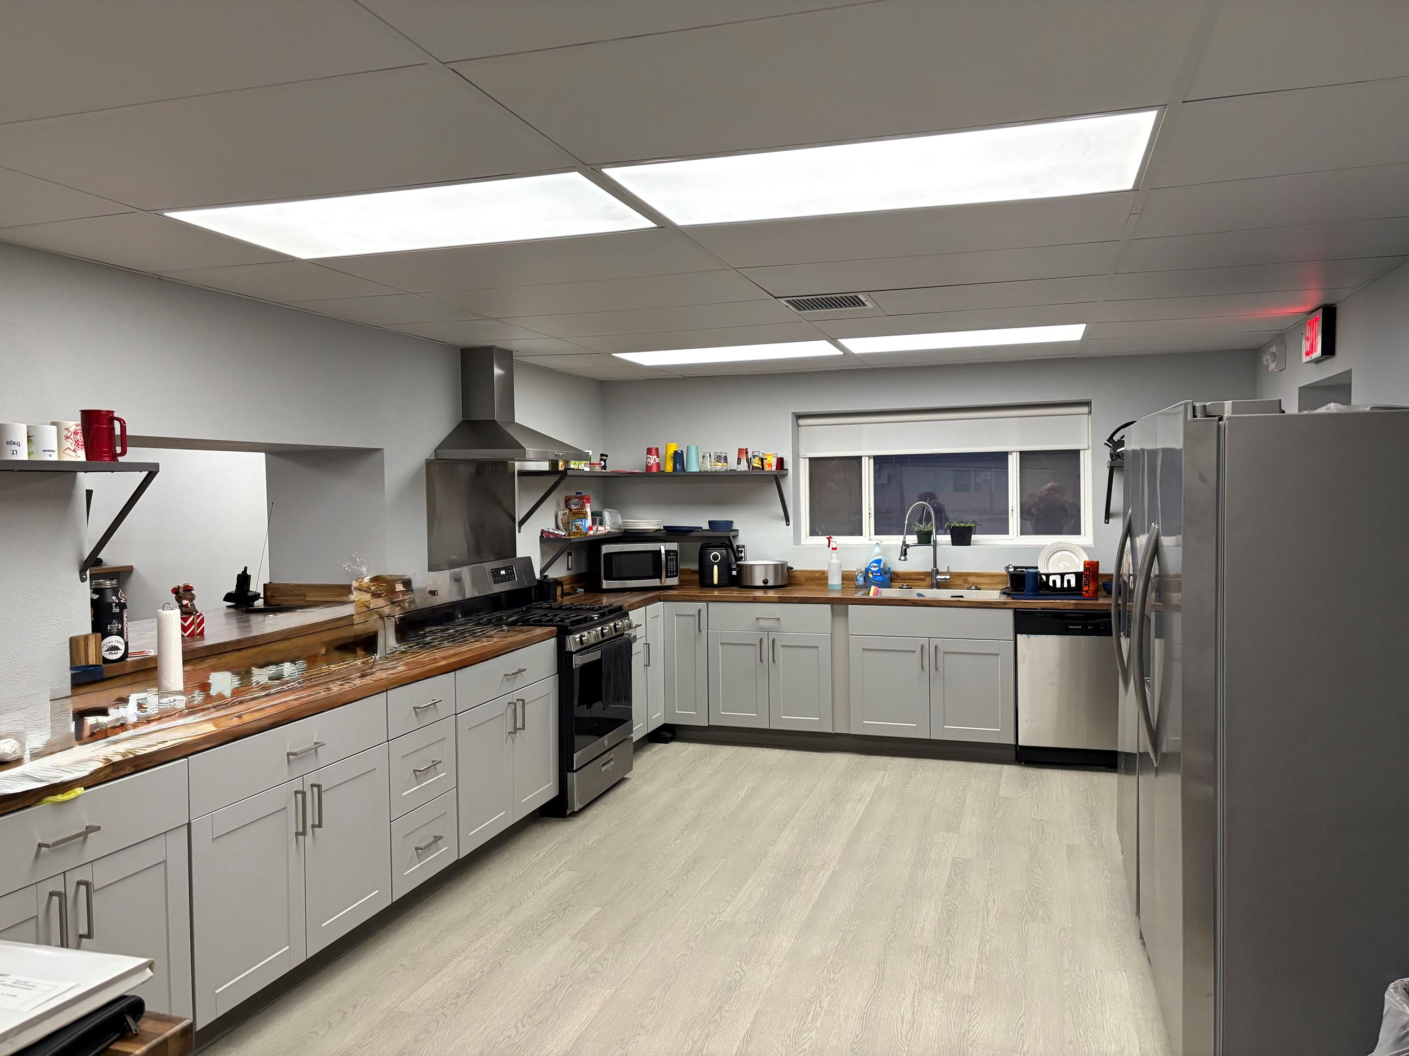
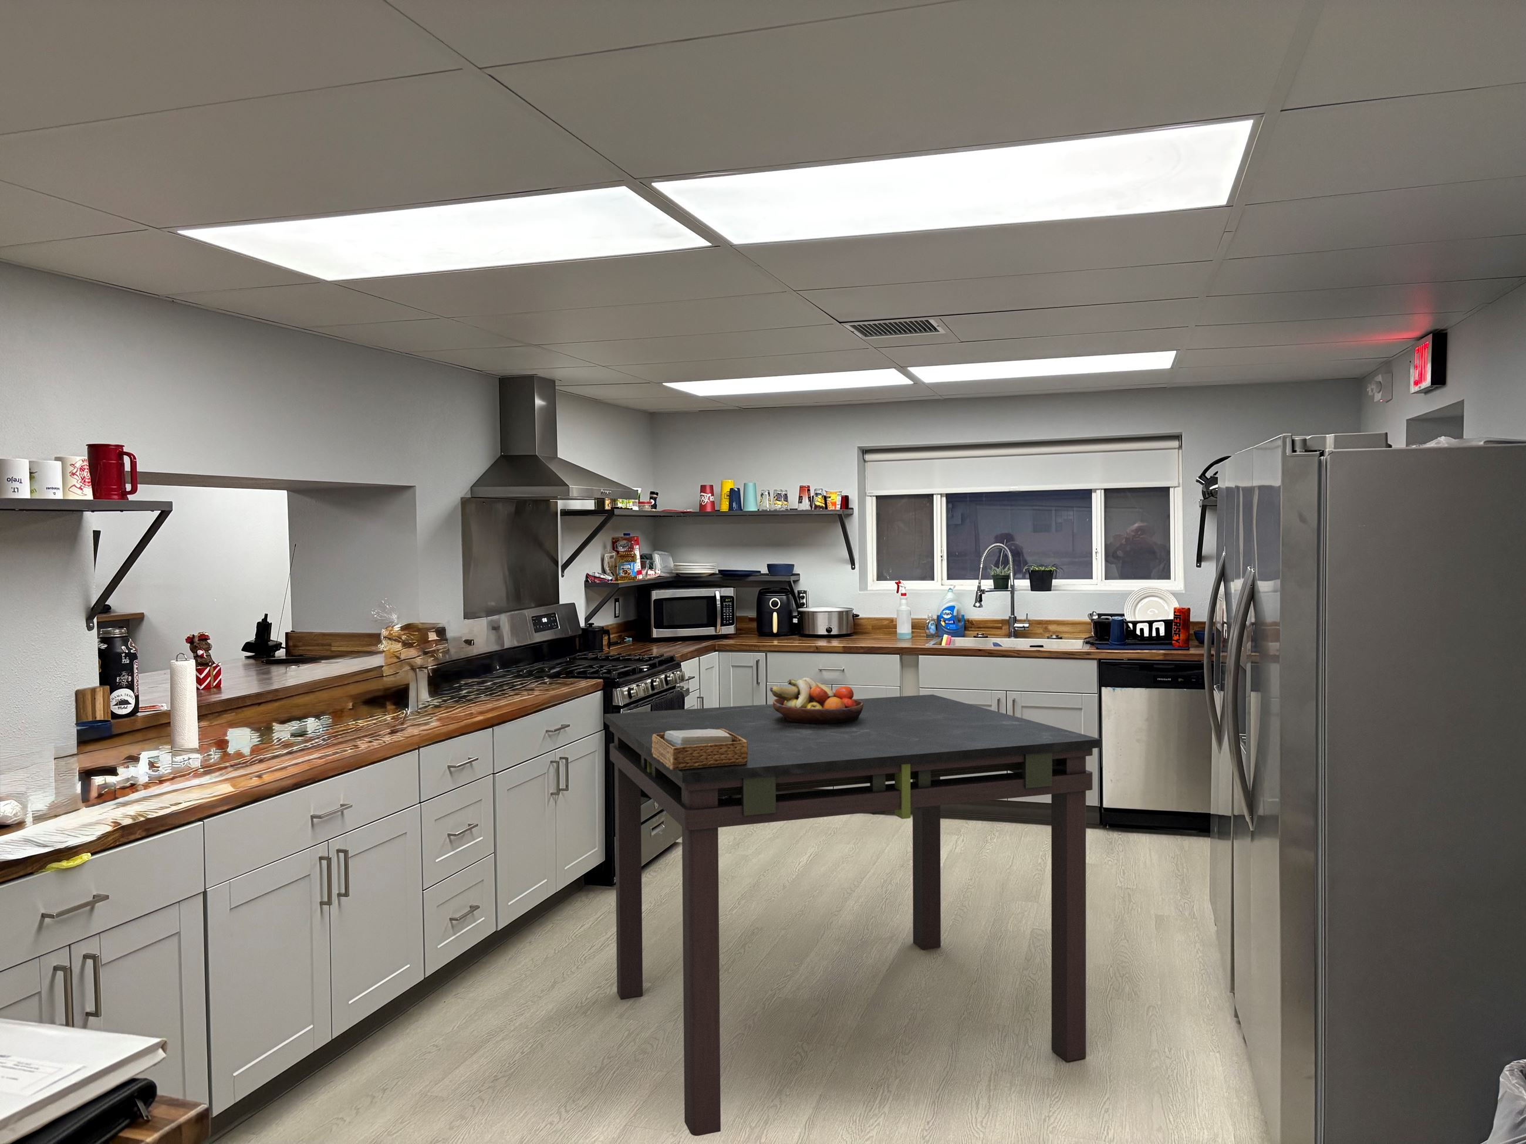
+ dining table (830, 816)
+ napkin holder (699, 745)
+ fruit bowl (817, 697)
